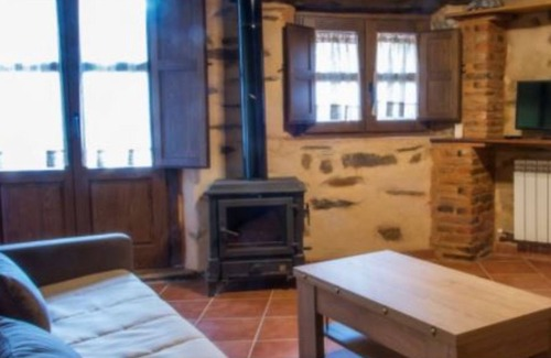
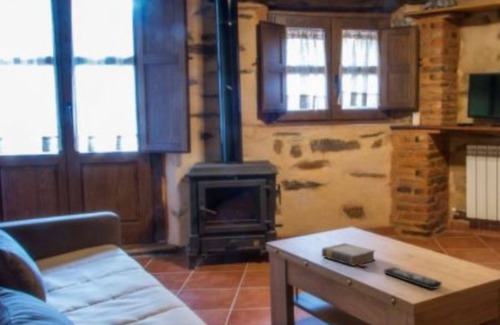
+ remote control (411, 277)
+ book (352, 255)
